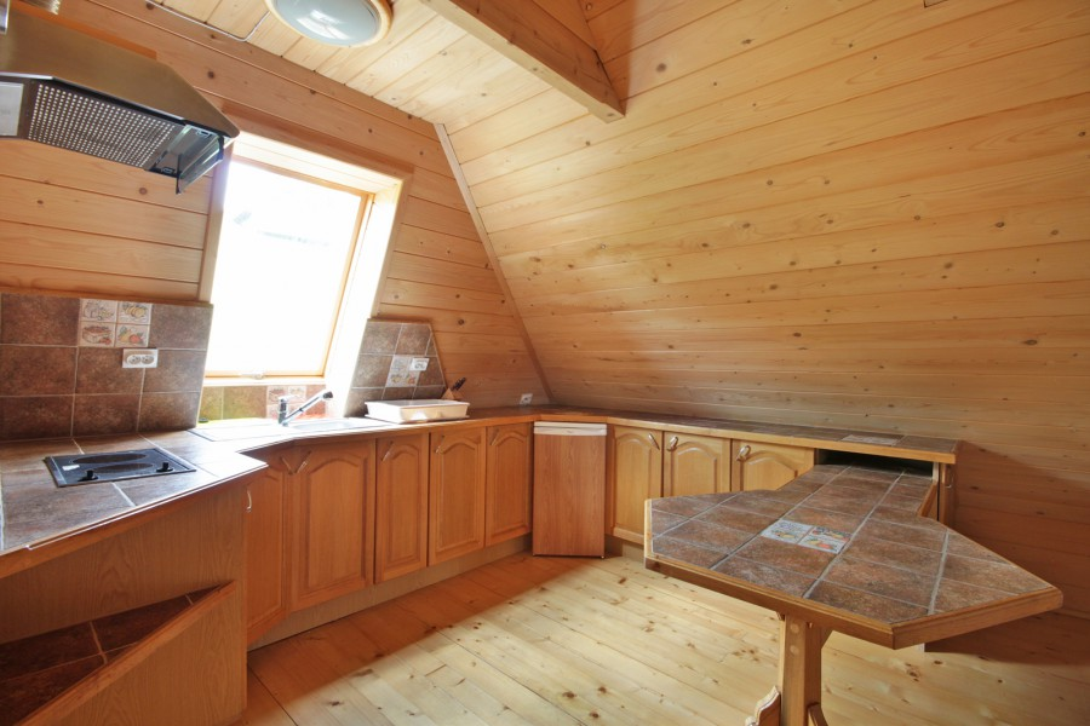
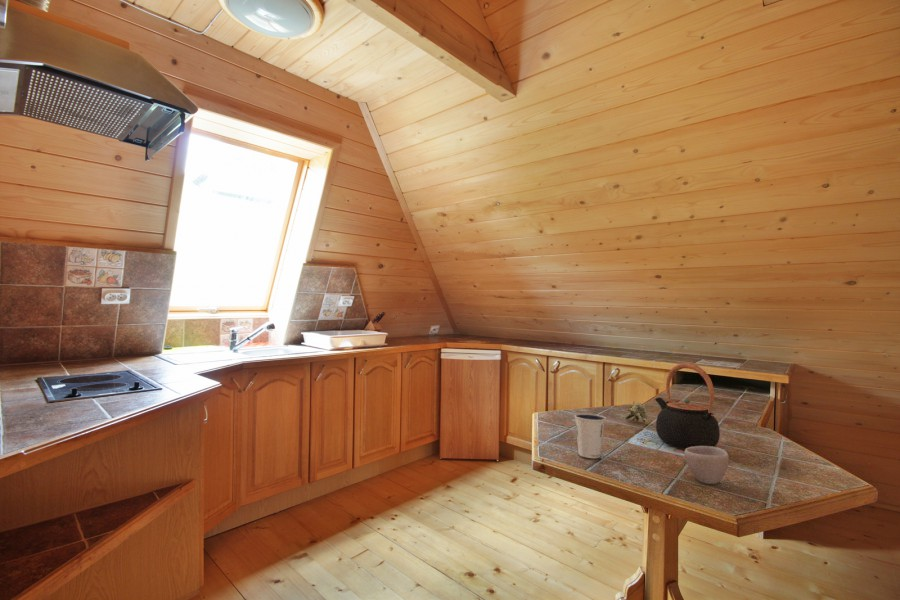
+ teapot (682, 403)
+ flower (636, 411)
+ cup (709, 464)
+ dixie cup (589, 436)
